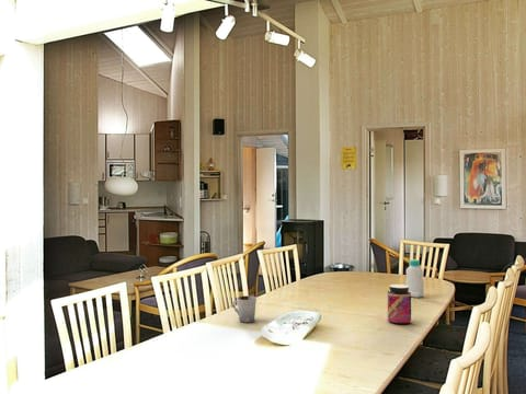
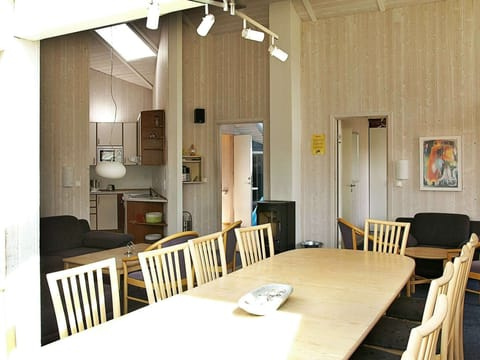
- bottle (414, 278)
- jar (399, 303)
- cup (243, 309)
